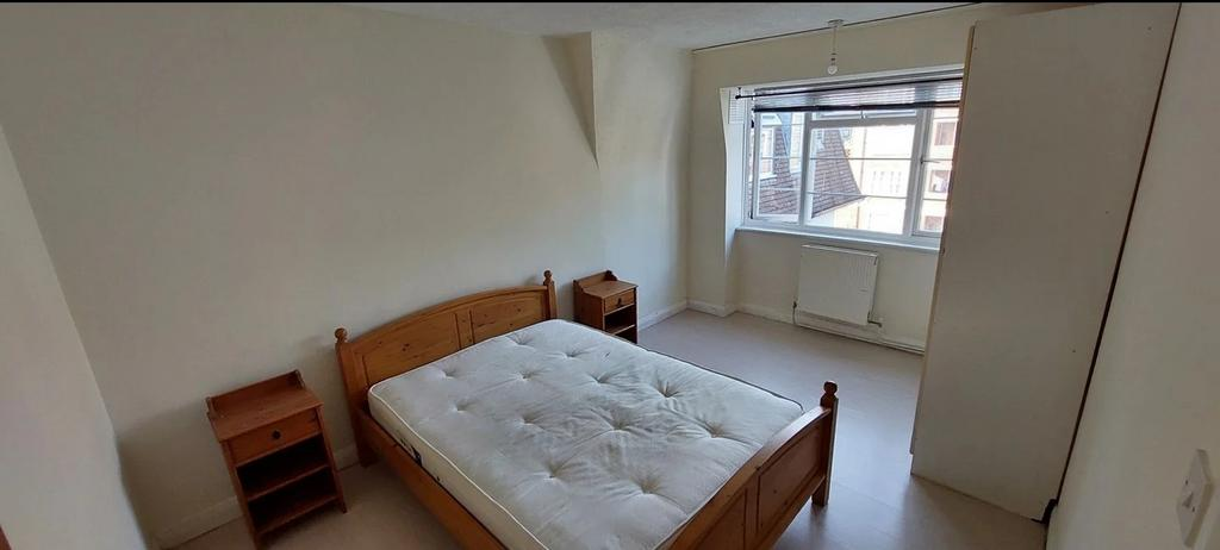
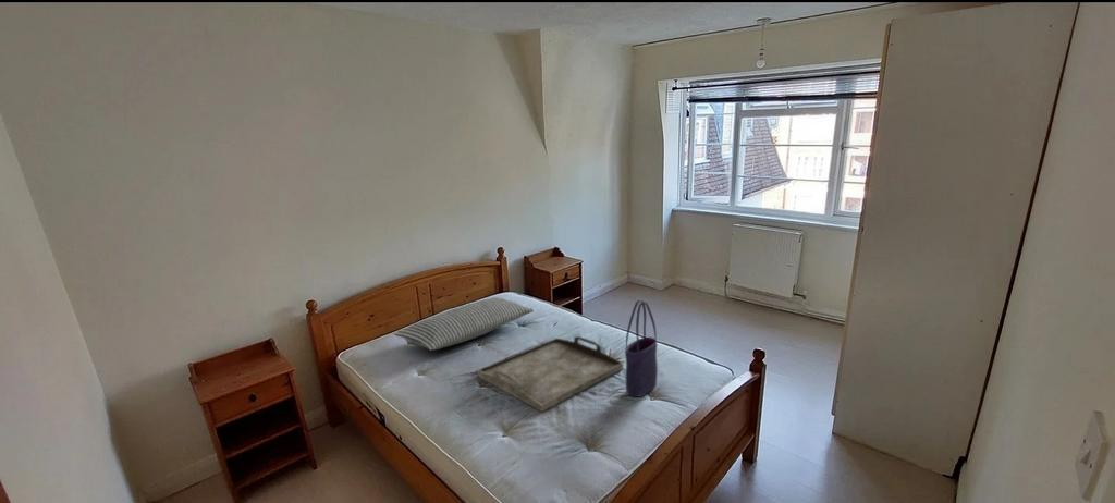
+ tote bag (641, 345)
+ serving tray (550, 364)
+ pillow (467, 321)
